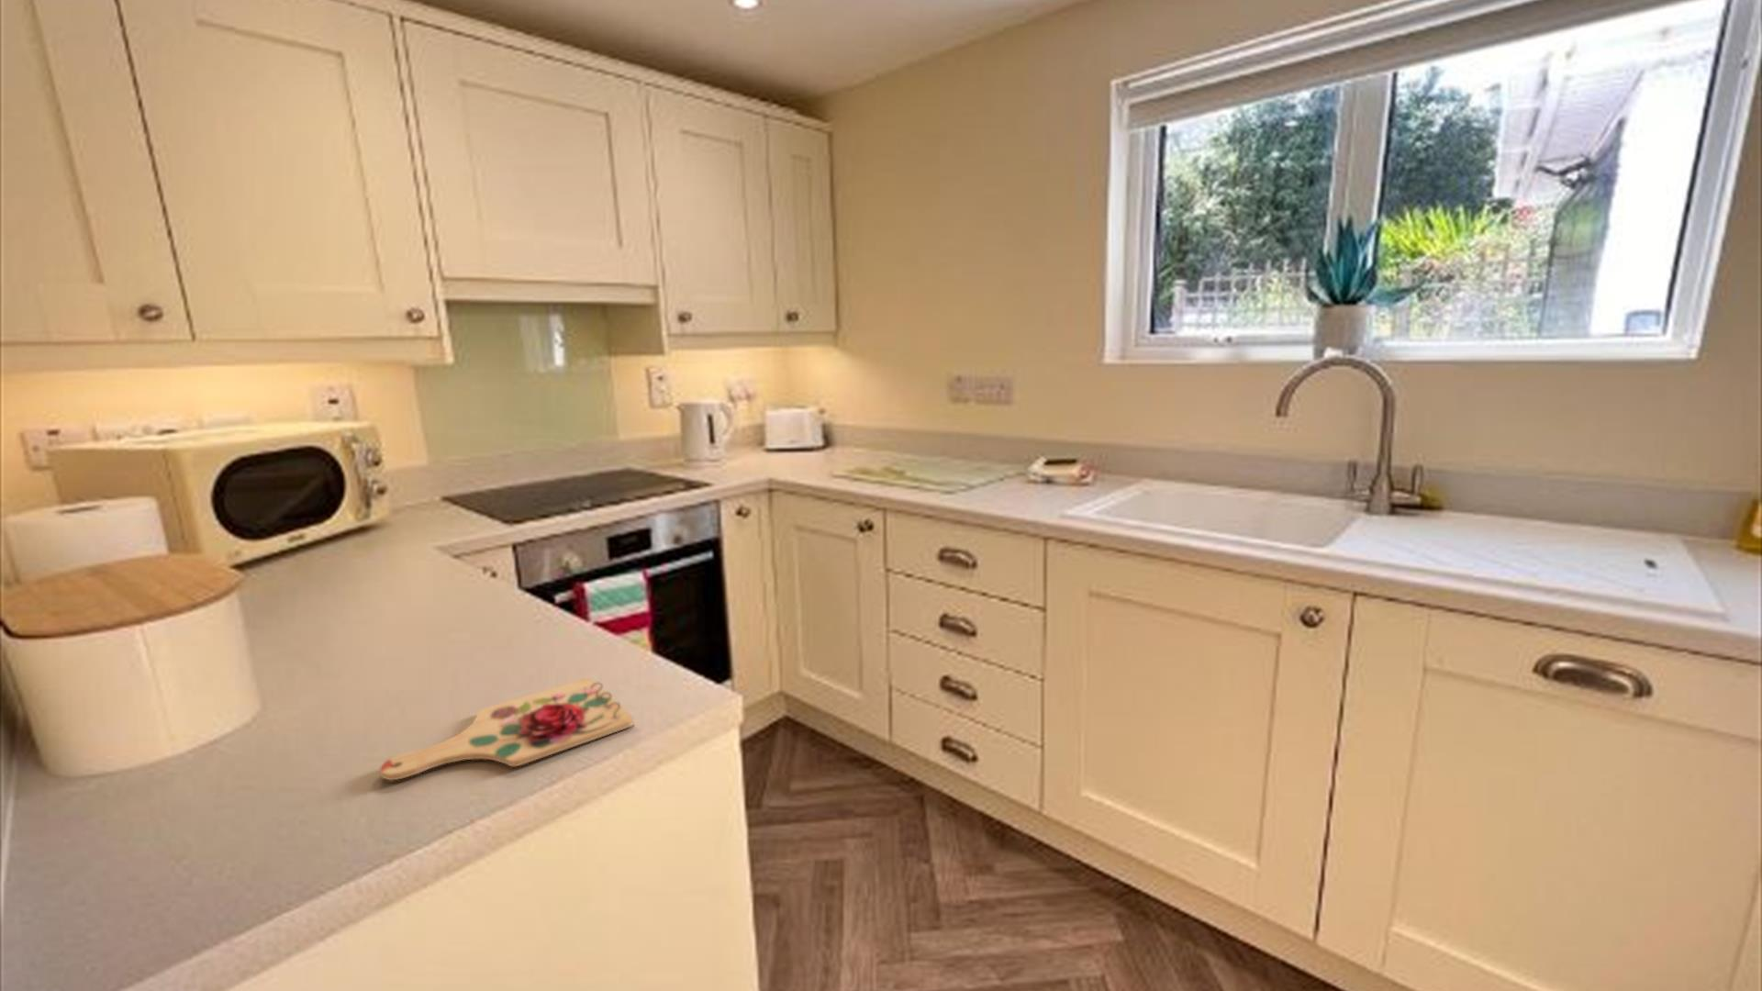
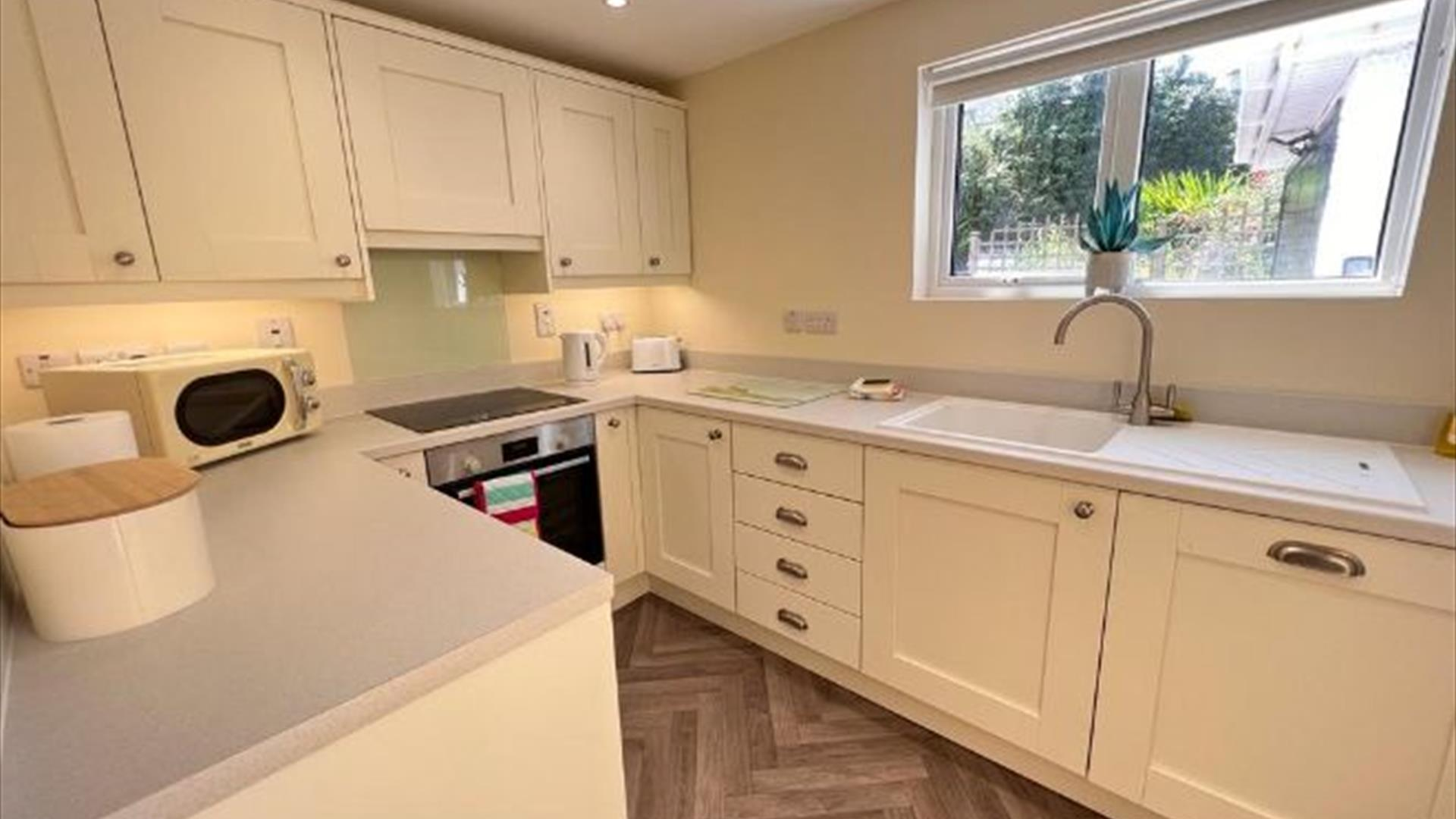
- cutting board (505, 724)
